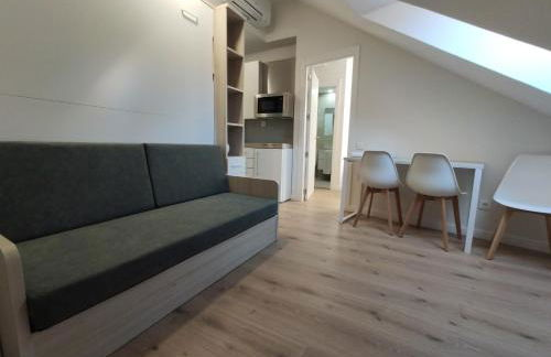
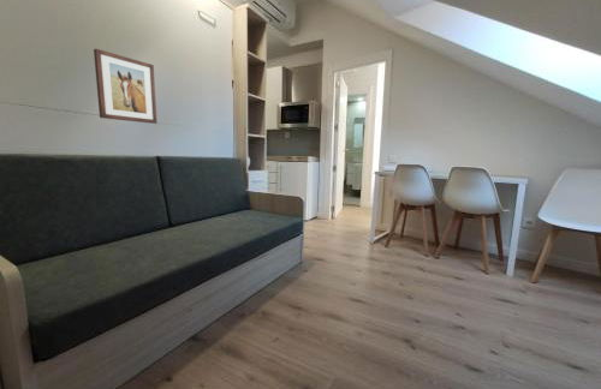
+ wall art (127, 89)
